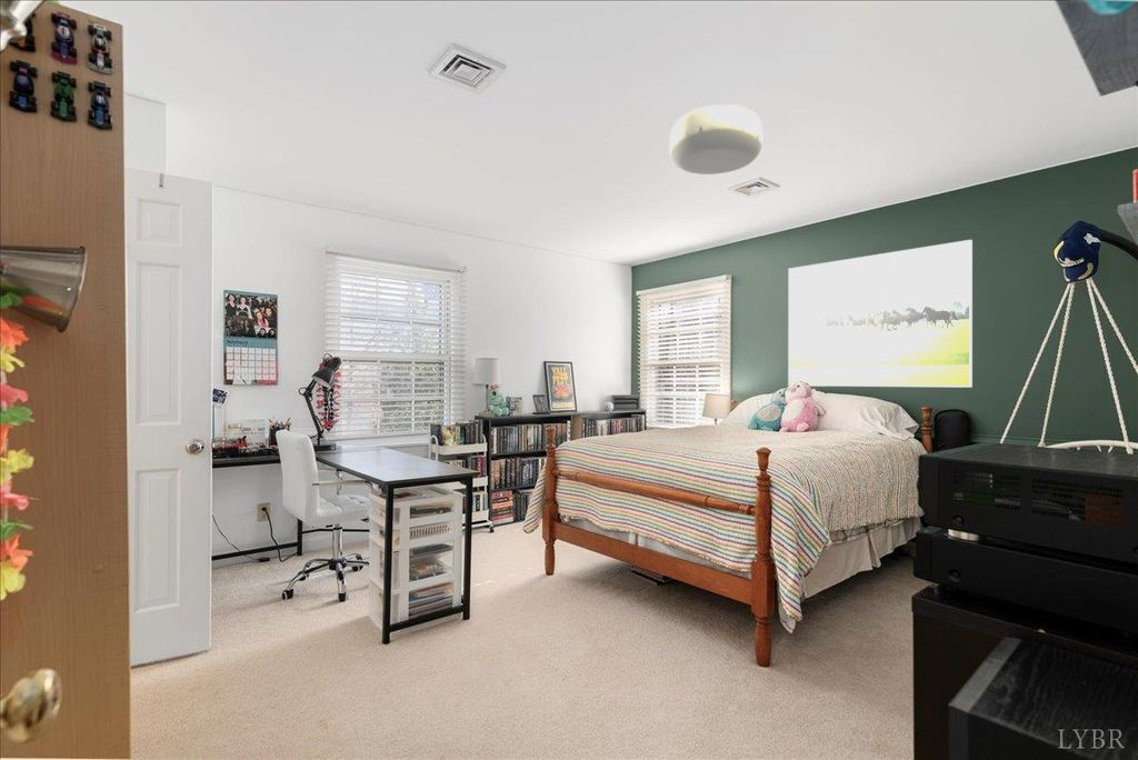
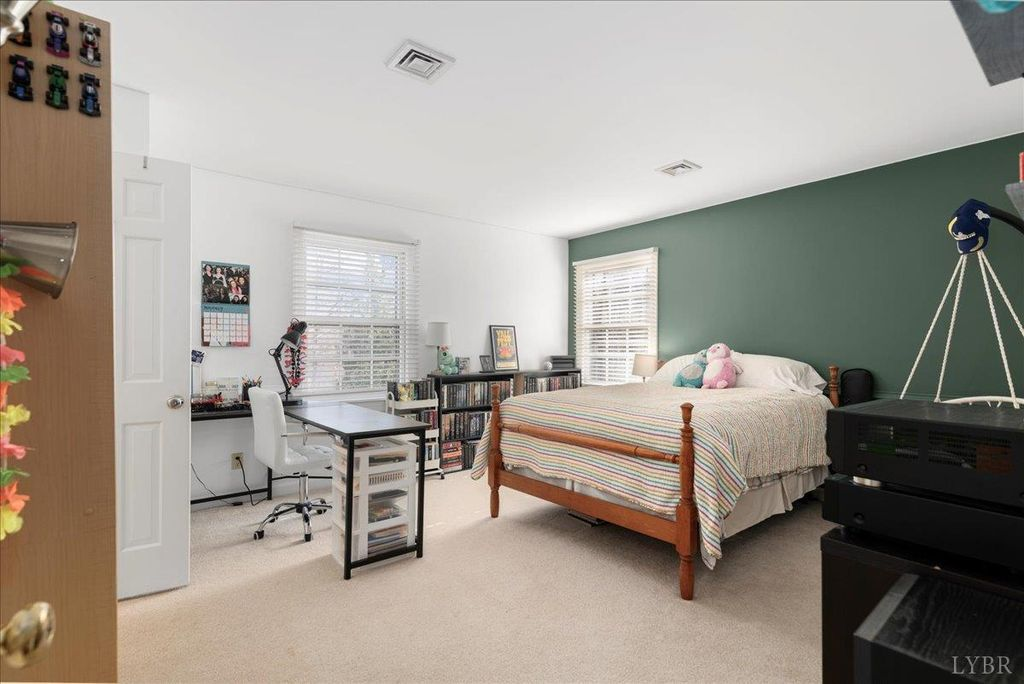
- ceiling light (715, 141)
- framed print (869, 321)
